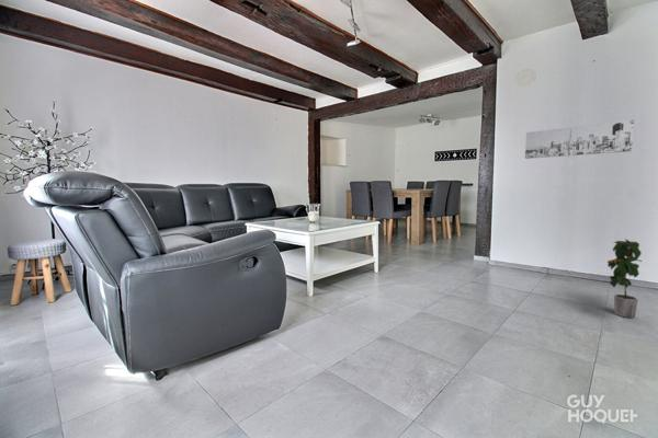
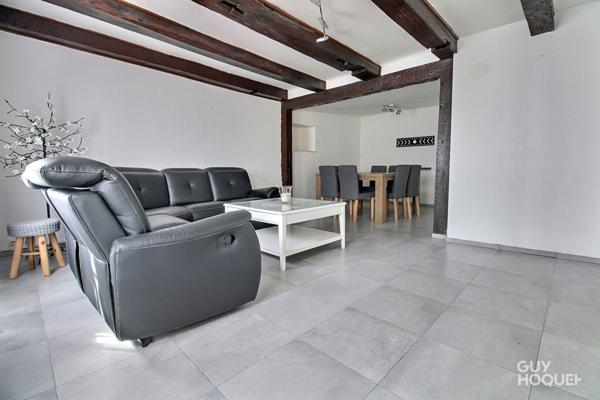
- potted plant (624, 277)
- wall art (574, 140)
